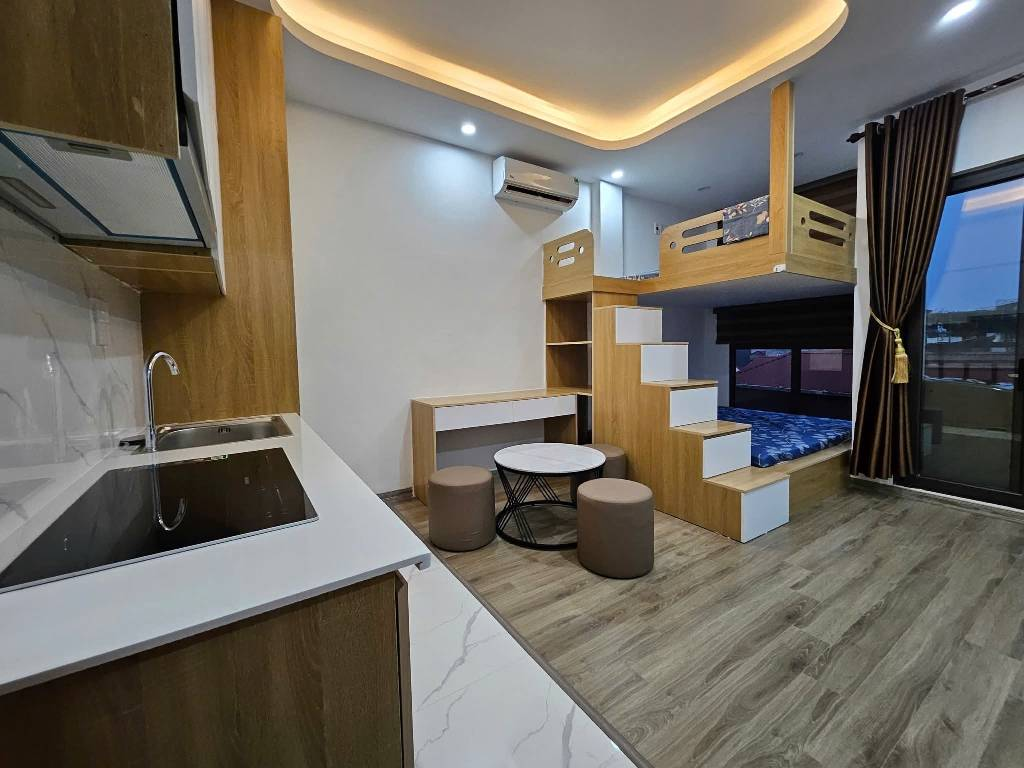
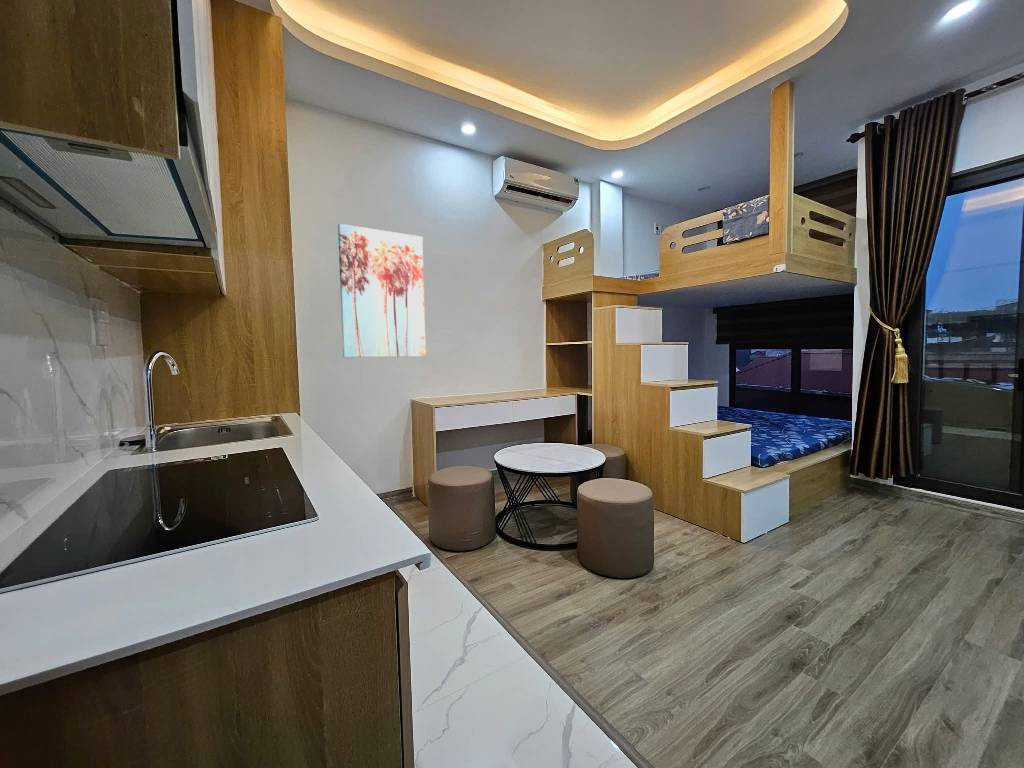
+ wall art (384, 294)
